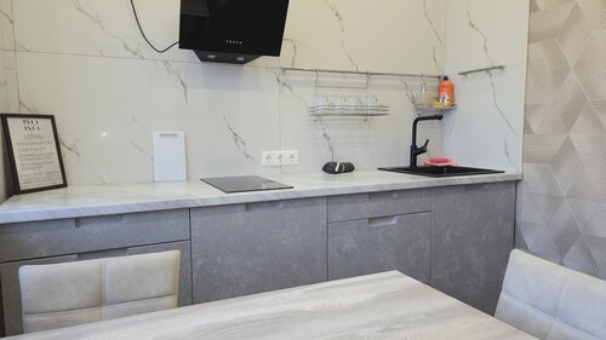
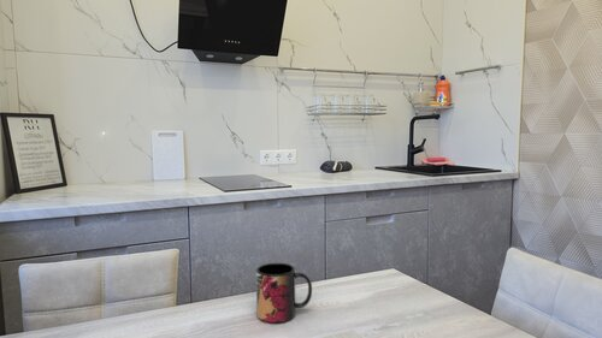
+ mug (284, 290)
